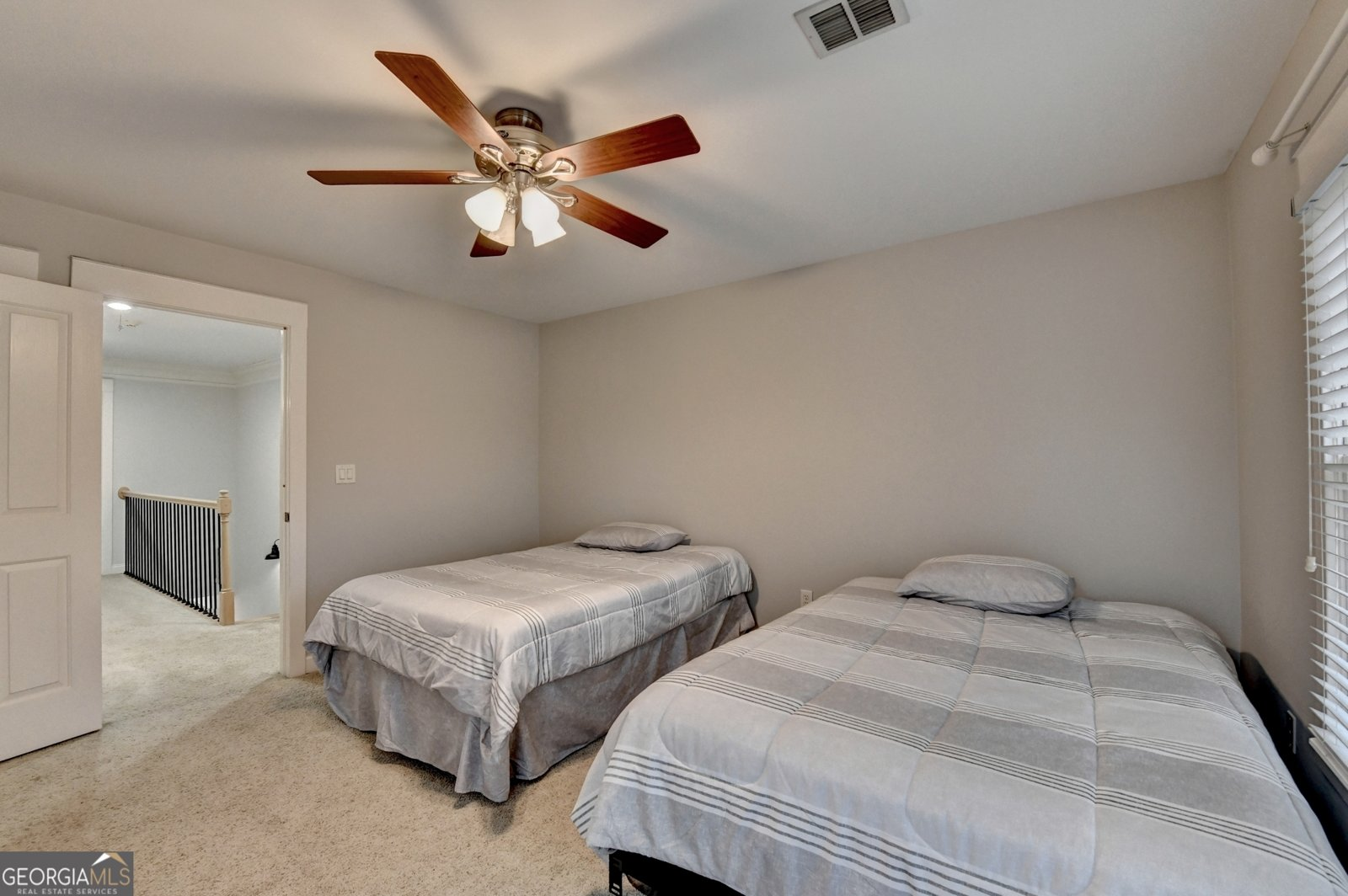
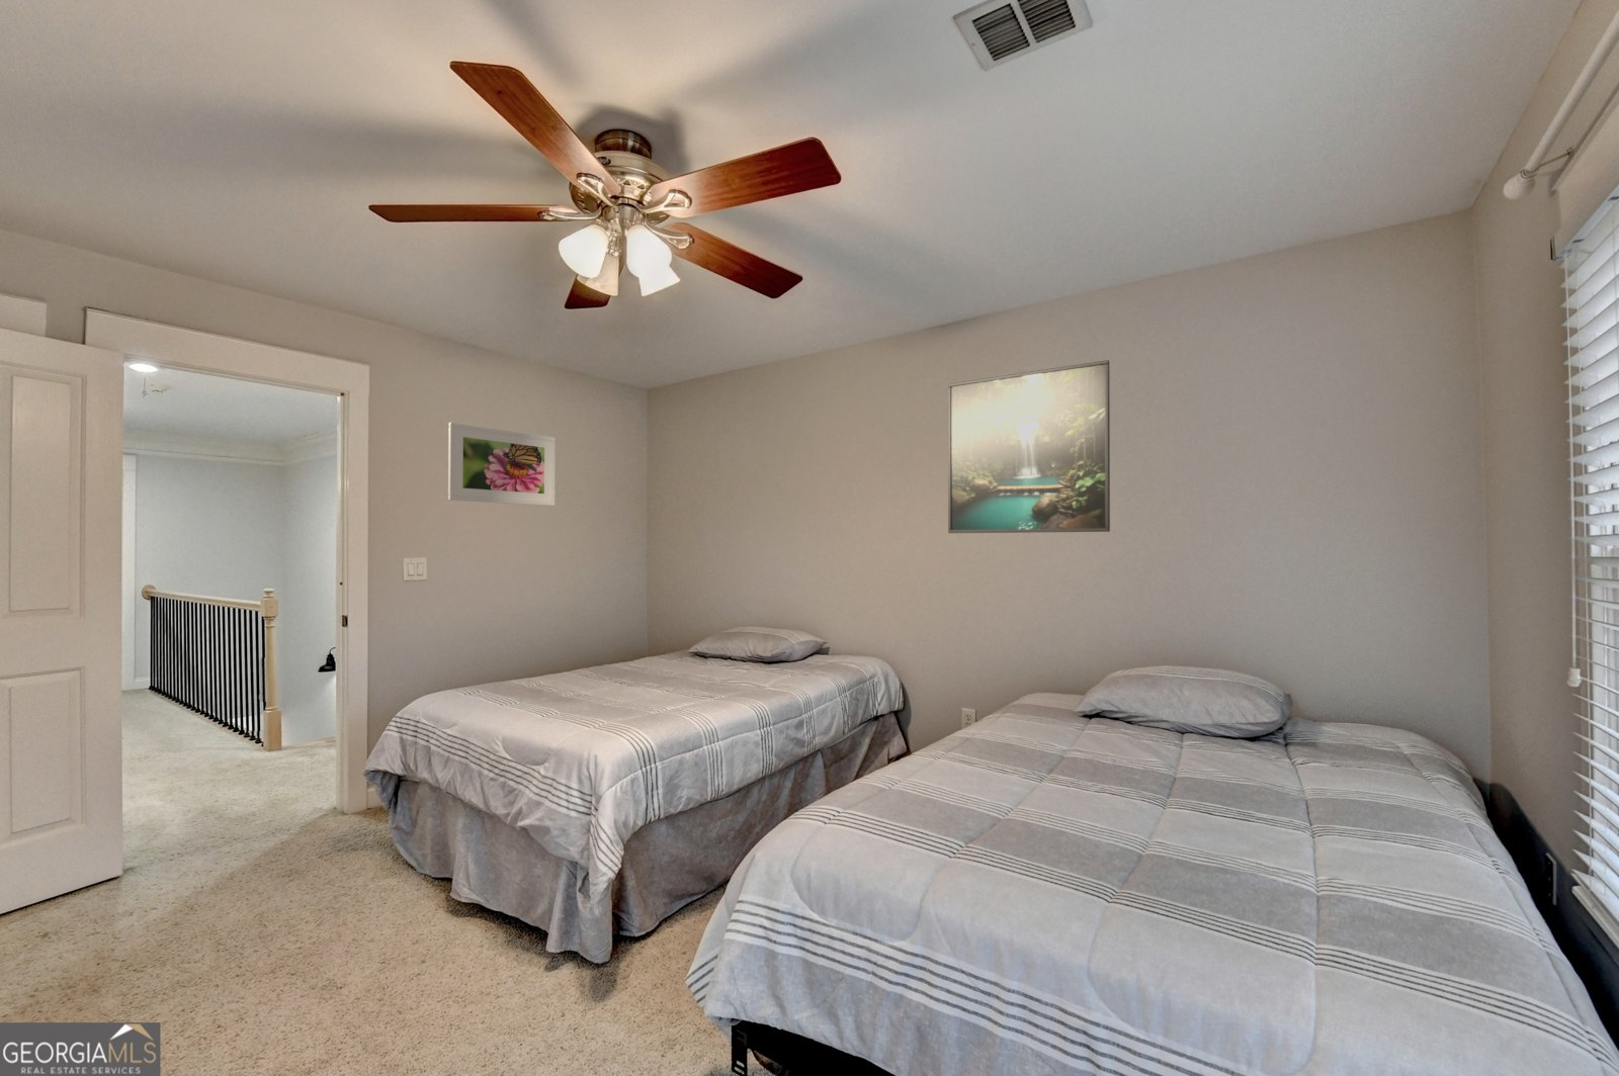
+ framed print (1023, 452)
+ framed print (504, 466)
